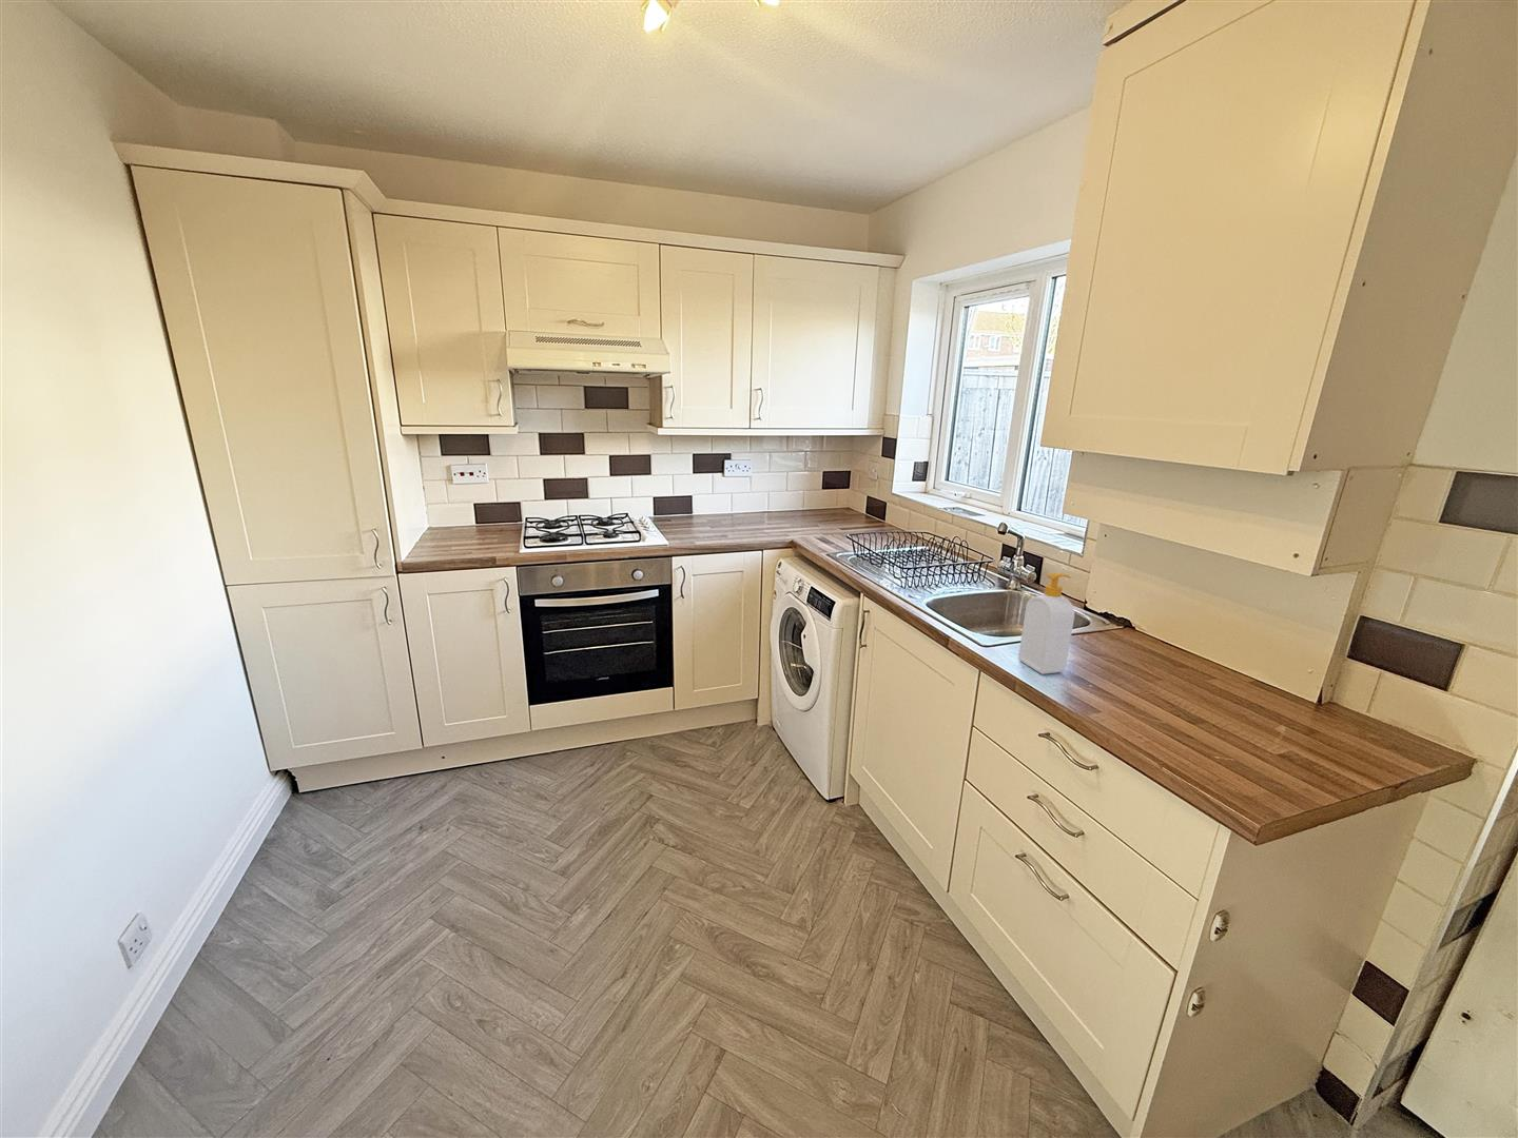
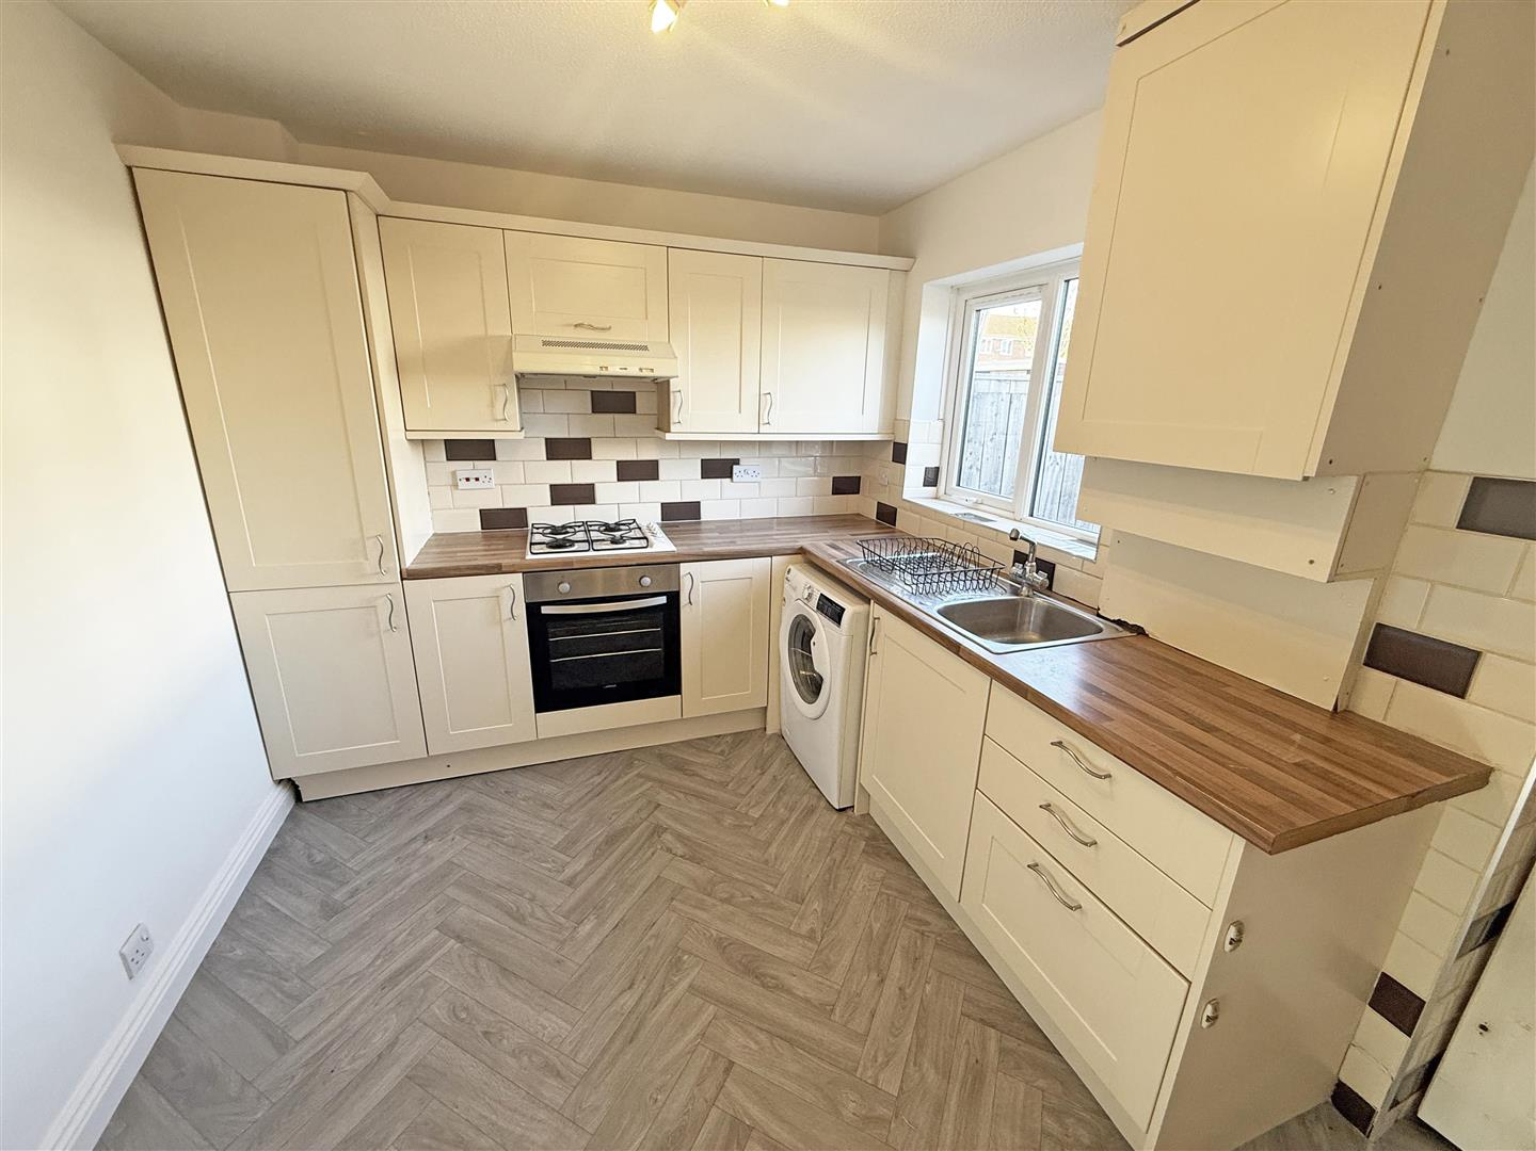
- soap bottle (1049, 620)
